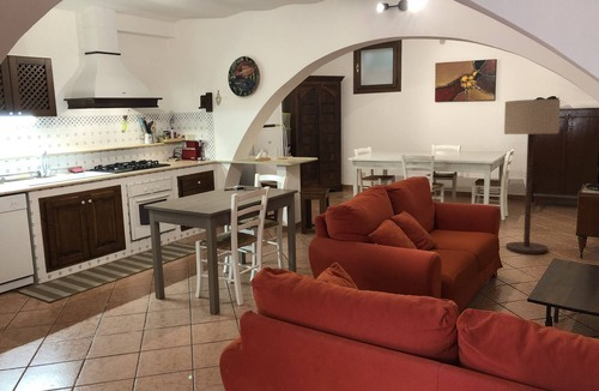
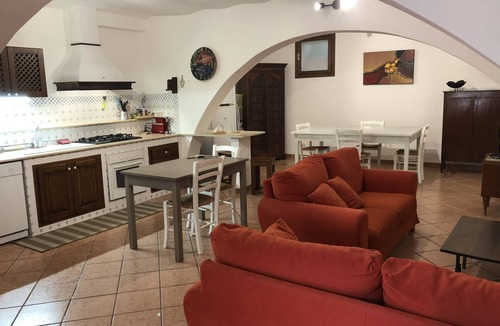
- floor lamp (528, 176)
